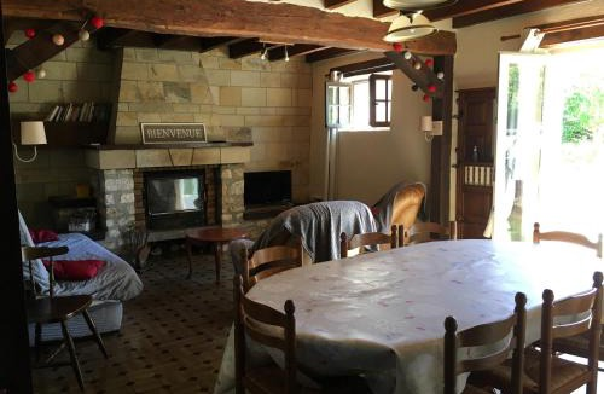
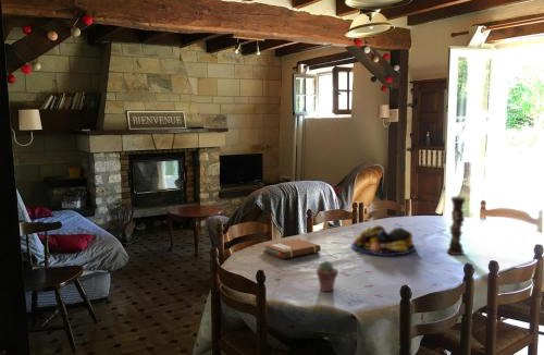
+ candle holder (456, 224)
+ potted succulent (326, 274)
+ fruit bowl (382, 235)
+ notebook (290, 248)
